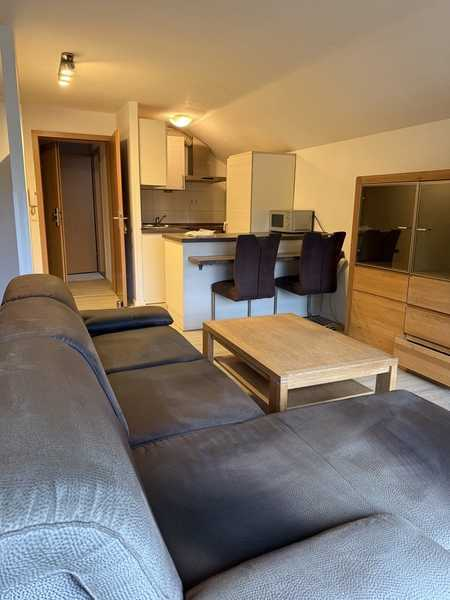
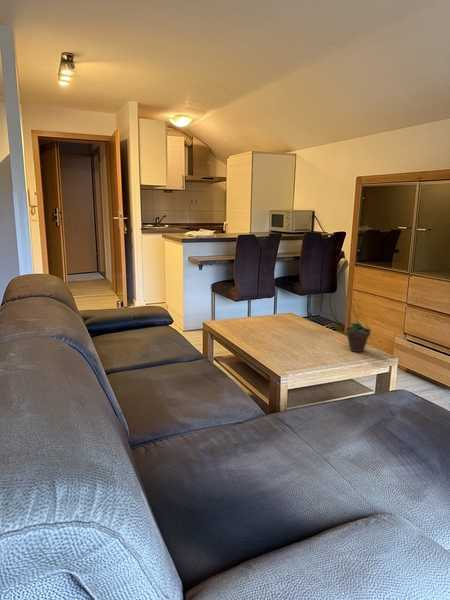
+ succulent plant (357, 331)
